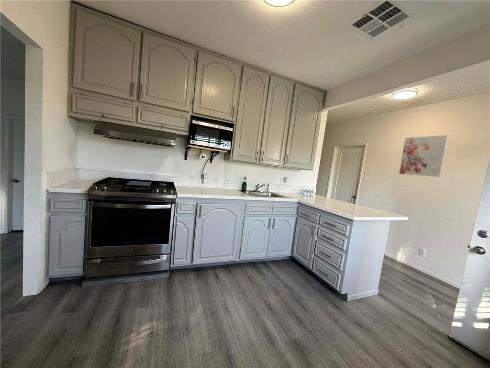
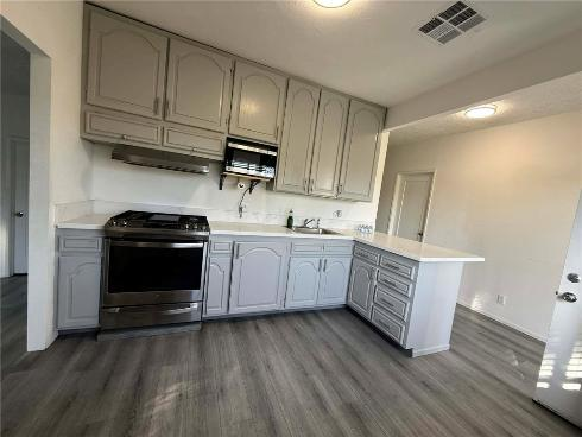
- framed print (421, 156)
